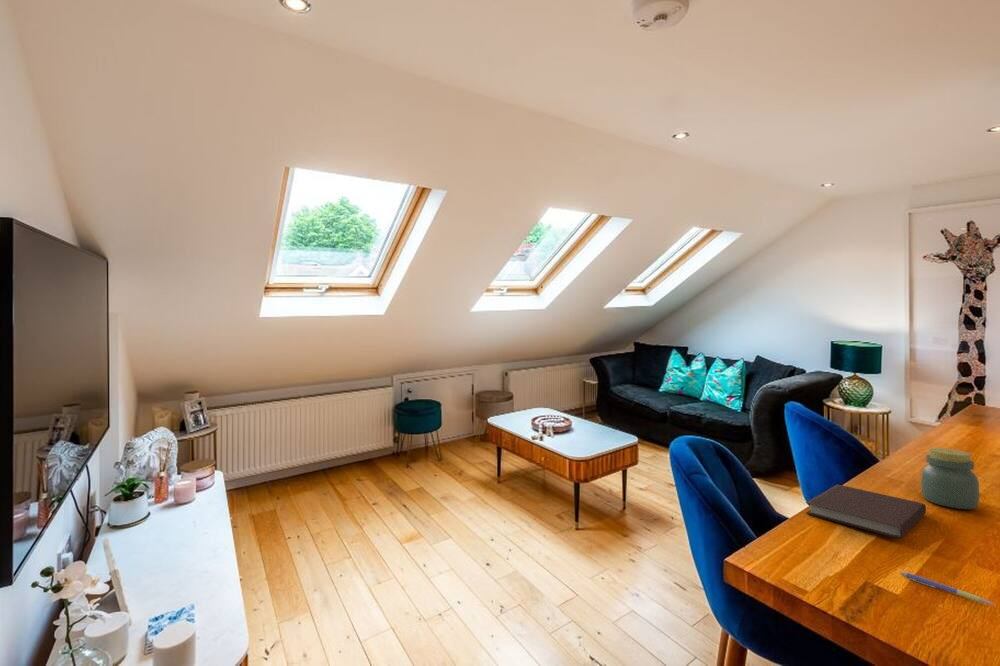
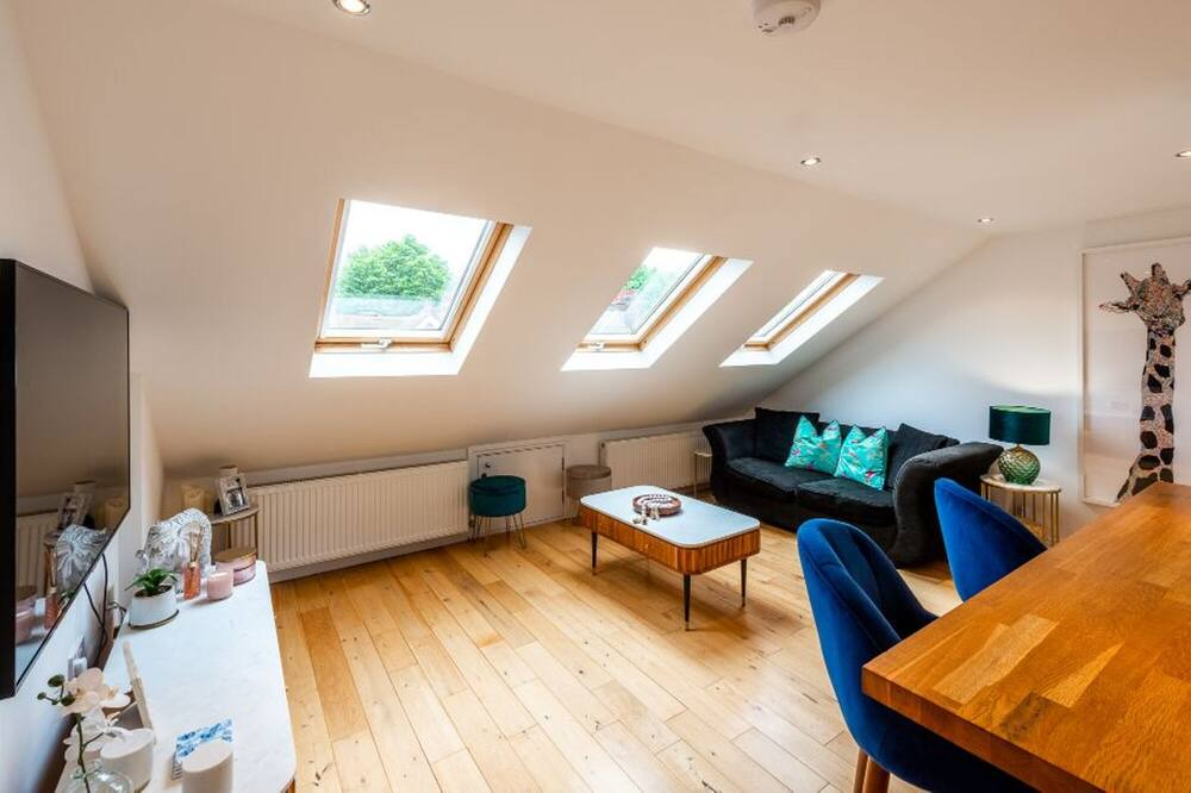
- jar (949, 476)
- pen (945, 587)
- notebook (865, 508)
